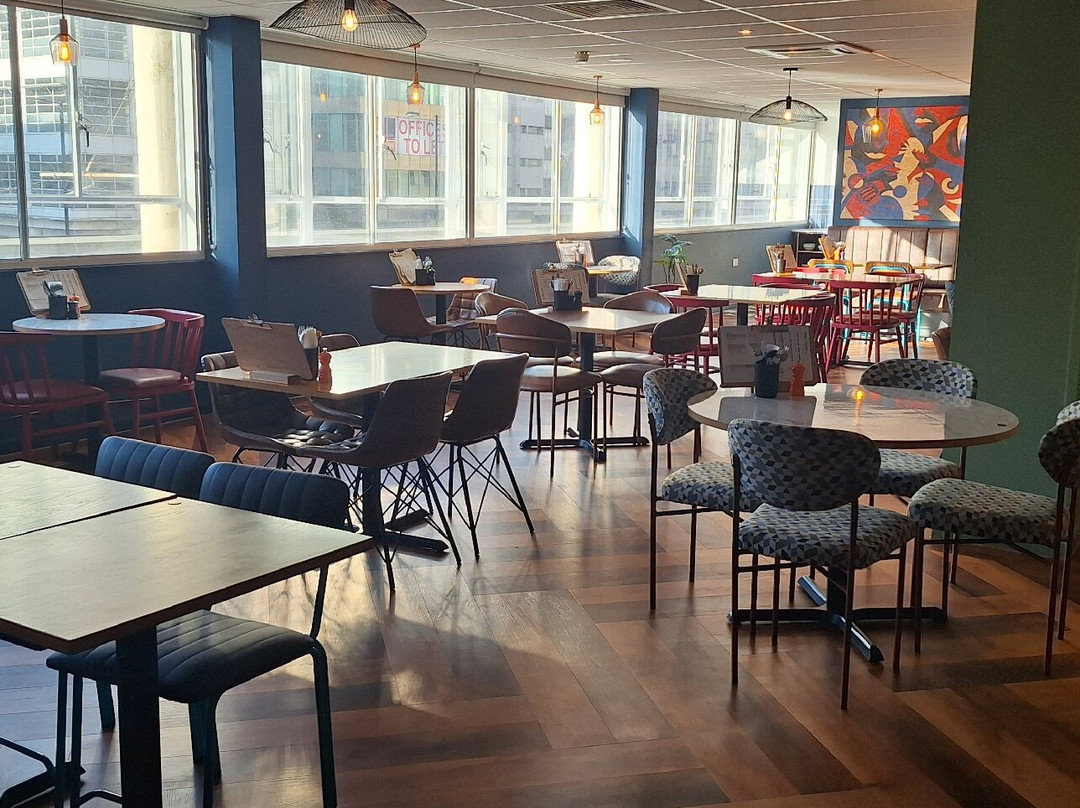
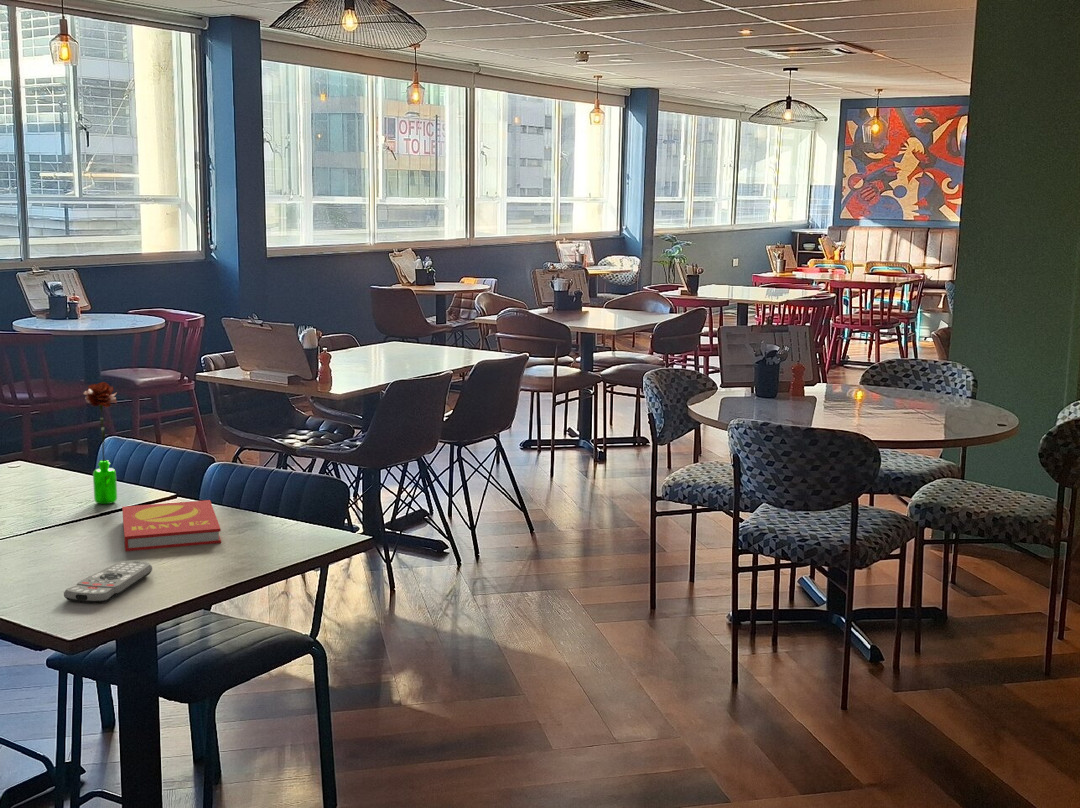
+ flower (102, 442)
+ remote control (112, 581)
+ book (170, 524)
